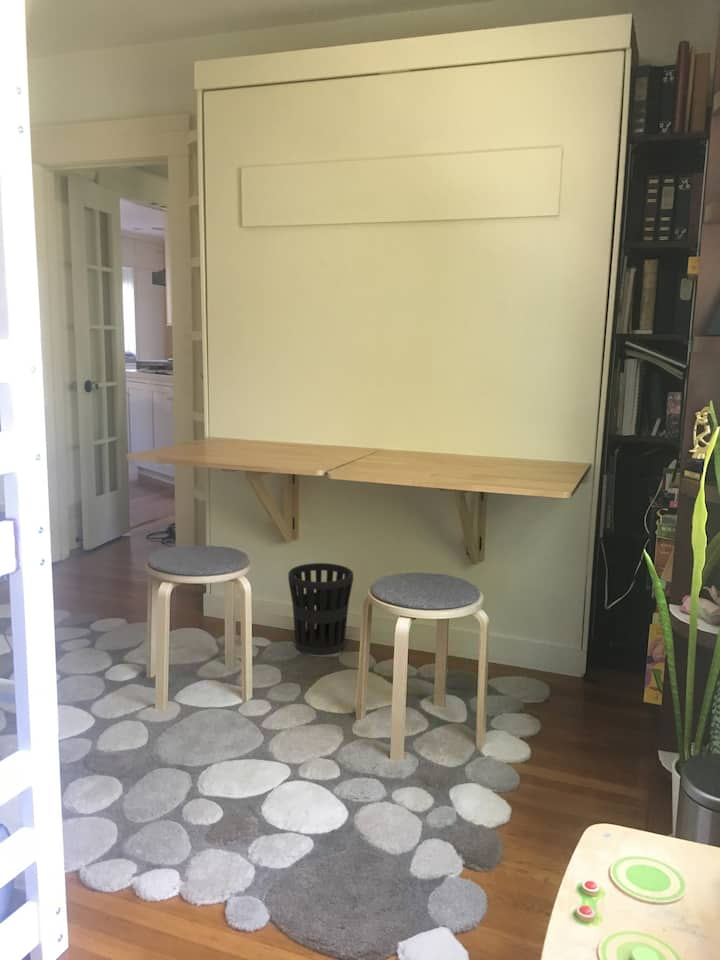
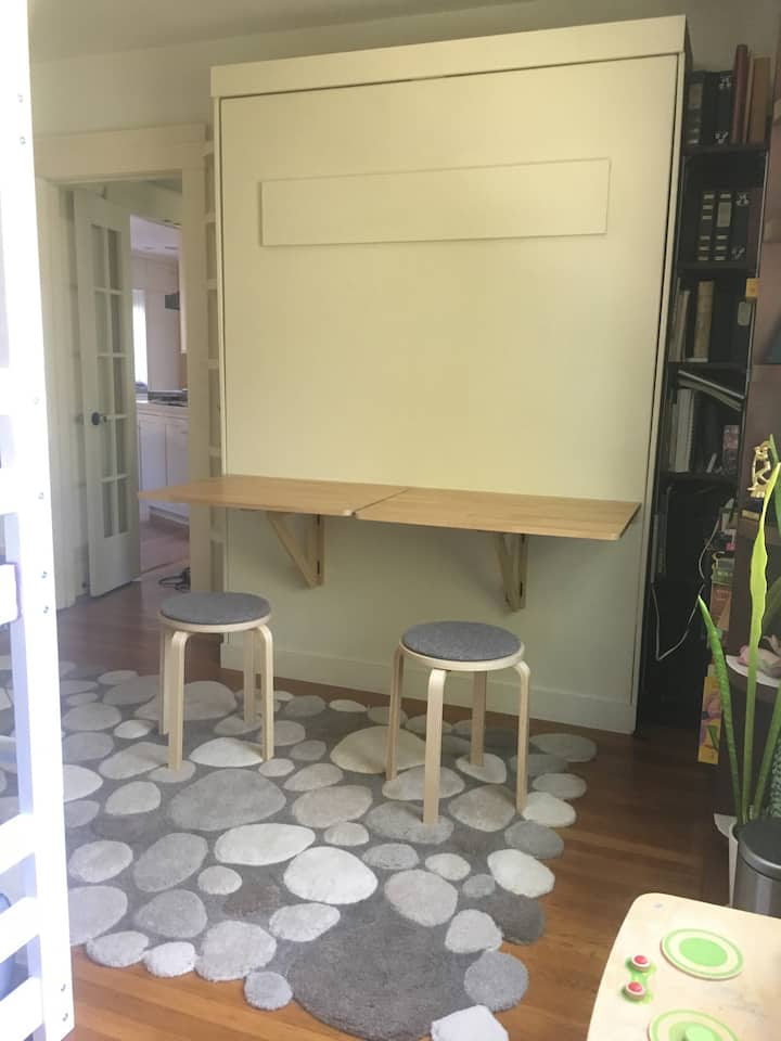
- wastebasket (320, 609)
